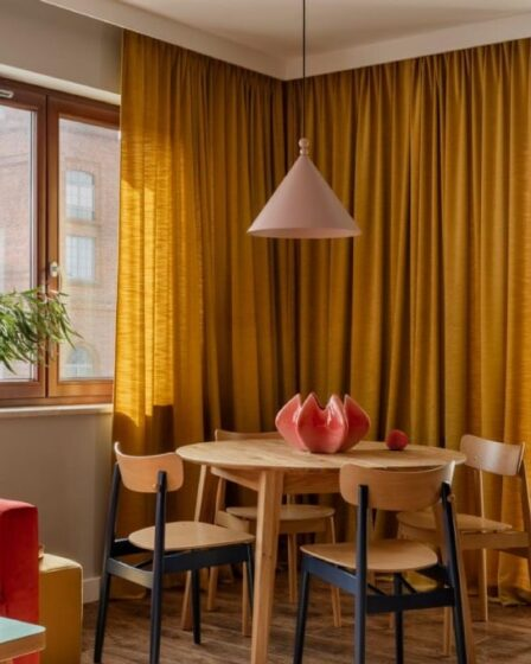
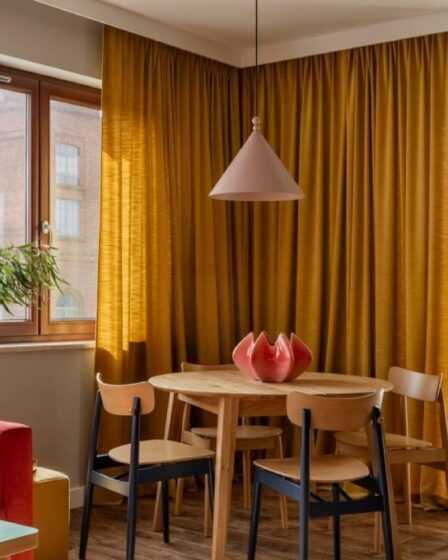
- apple (396, 439)
